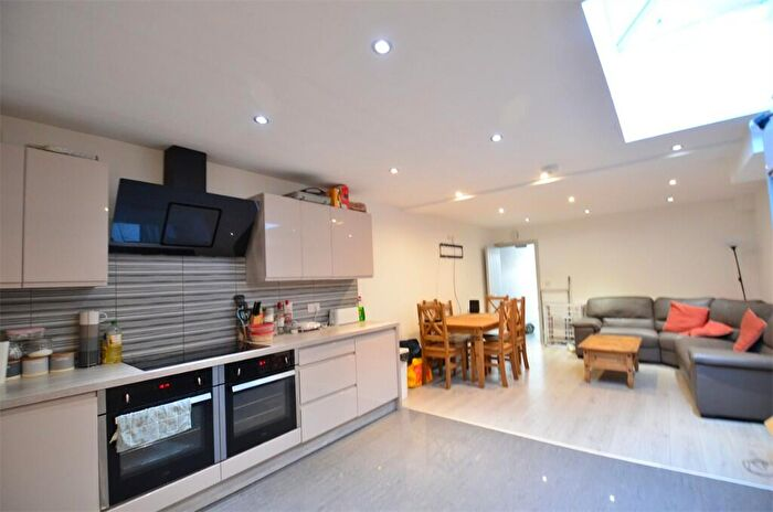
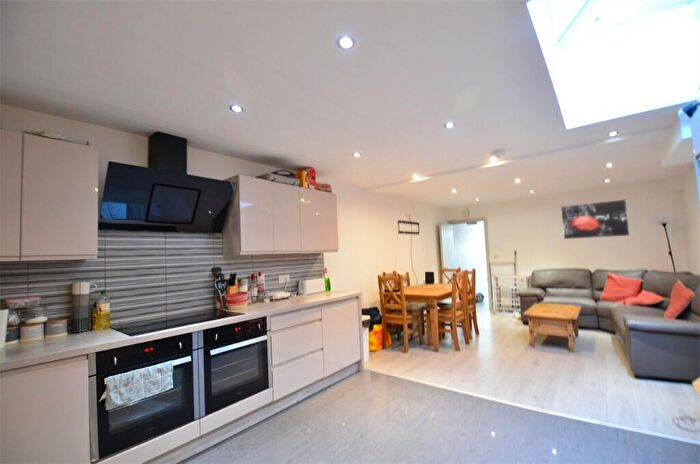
+ wall art (593, 220)
